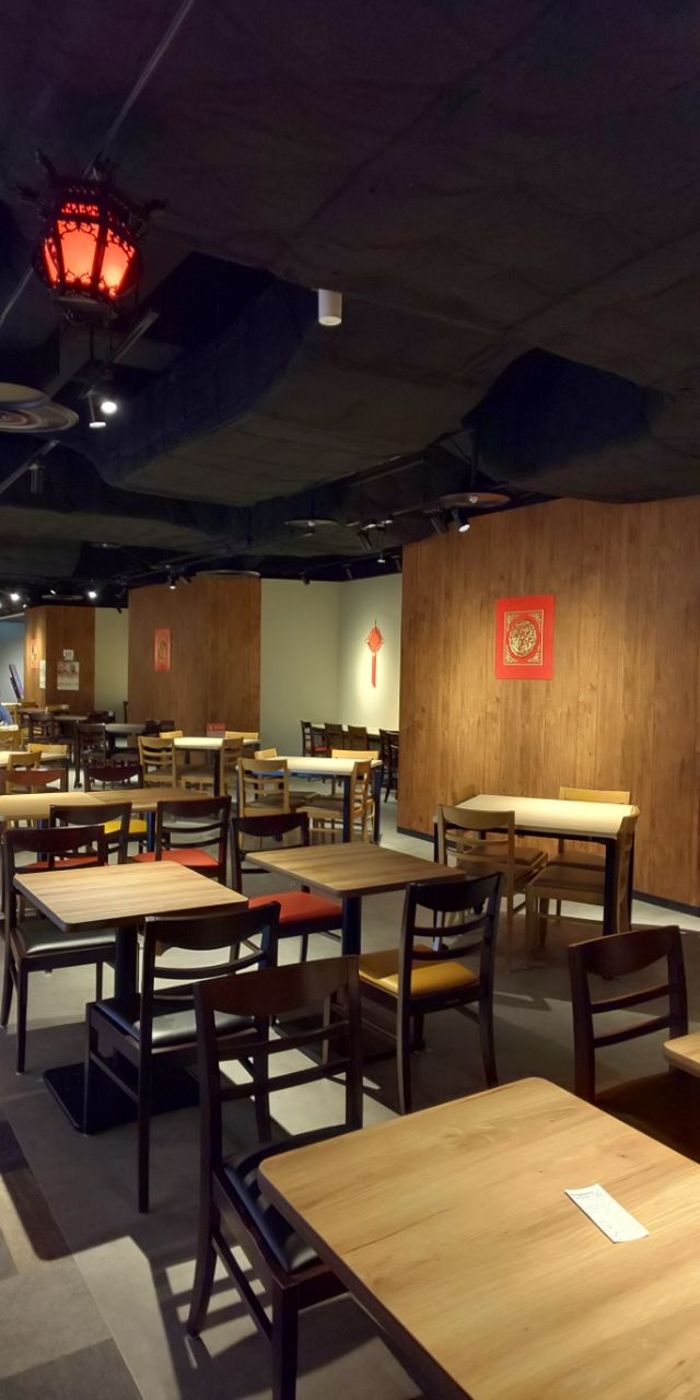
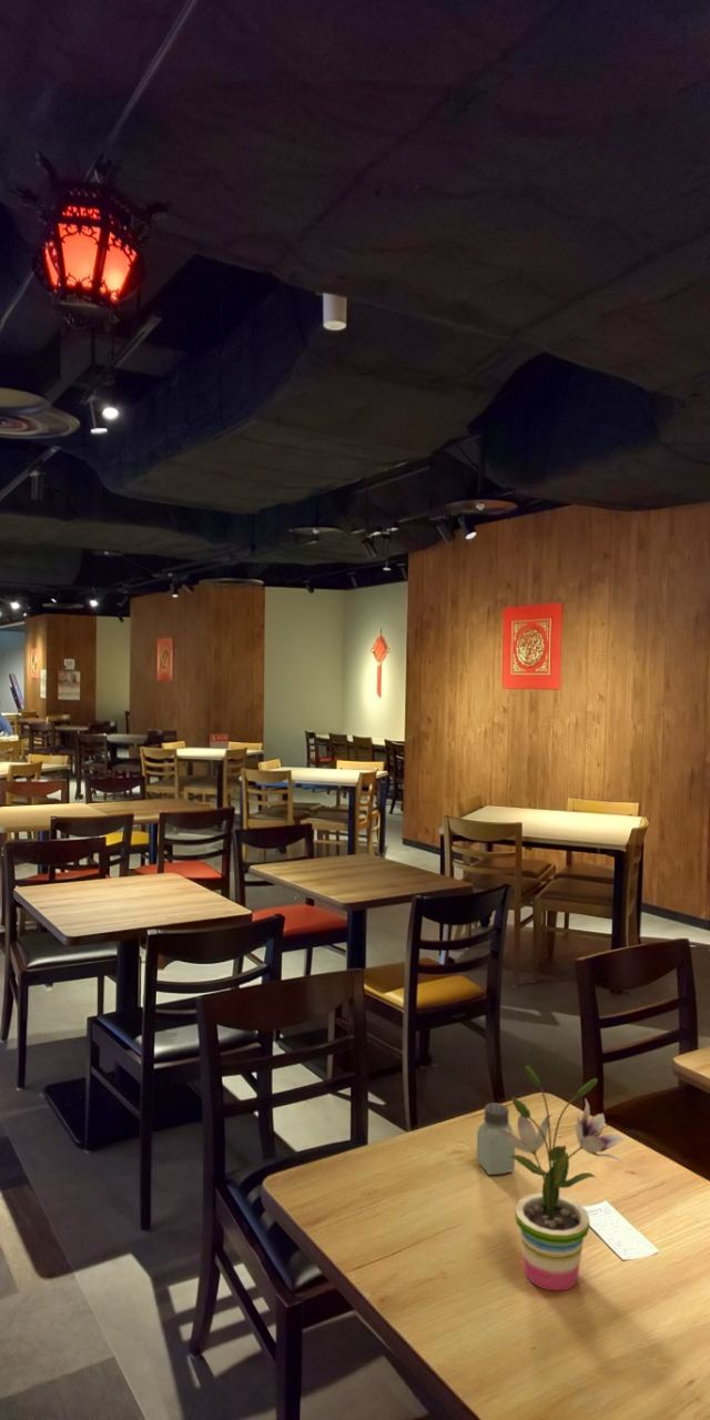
+ saltshaker (496, 1137)
+ potted plant (558, 1158)
